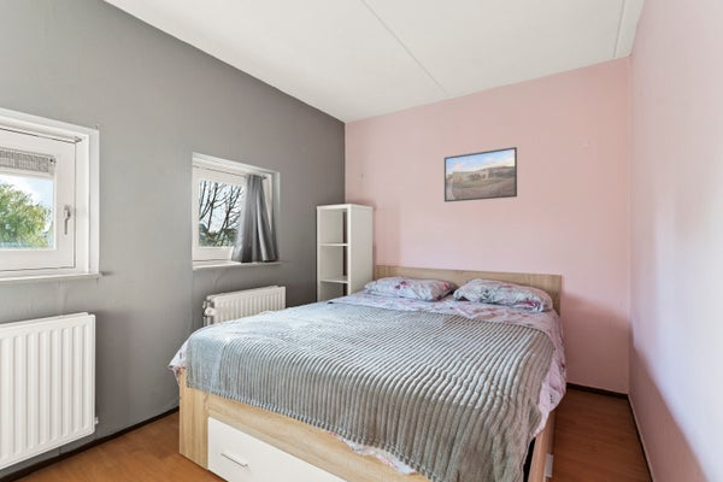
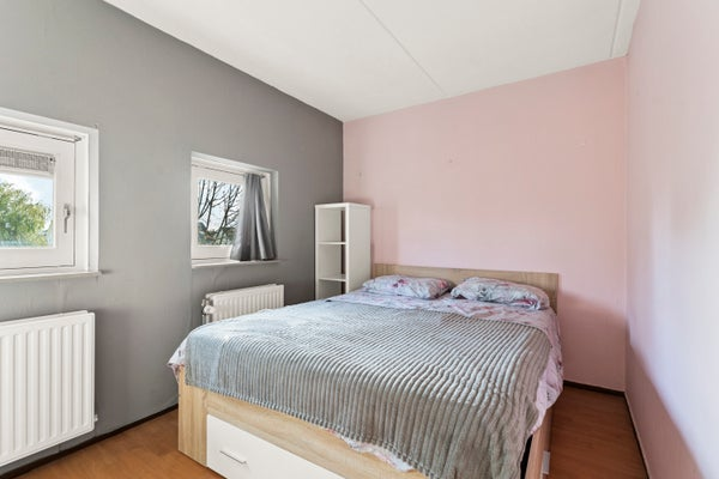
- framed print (478, 176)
